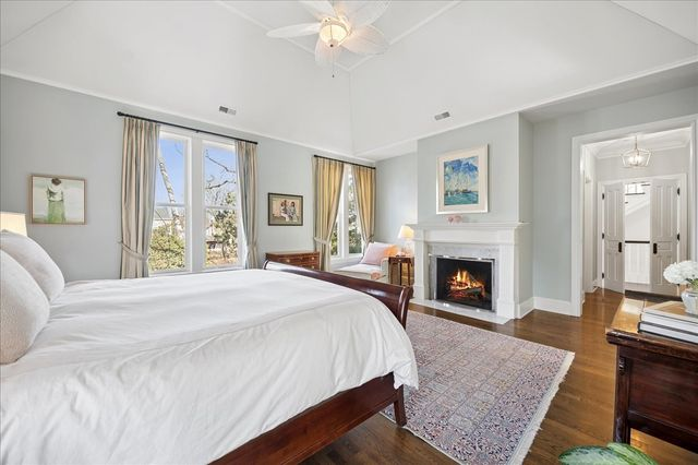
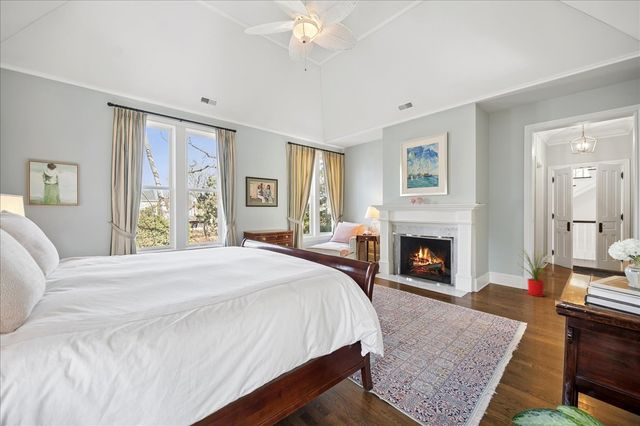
+ house plant (535, 270)
